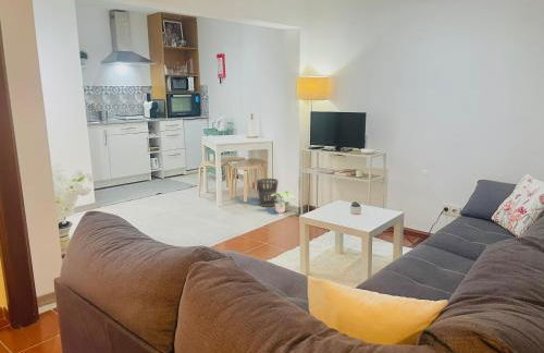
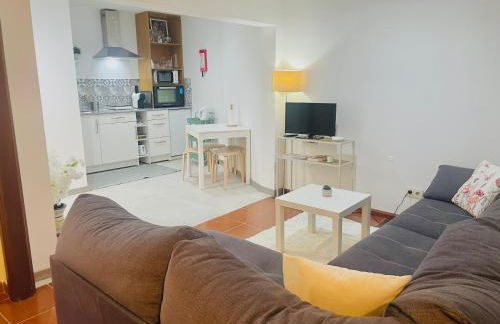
- wastebasket (267, 192)
- potted plant (282, 202)
